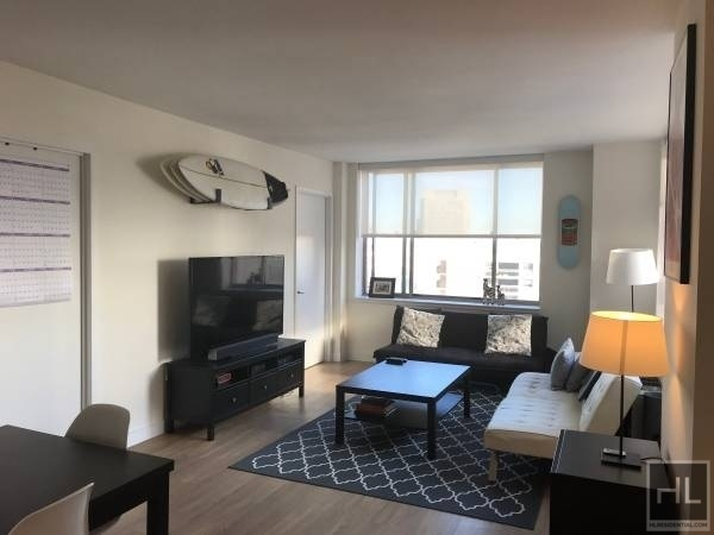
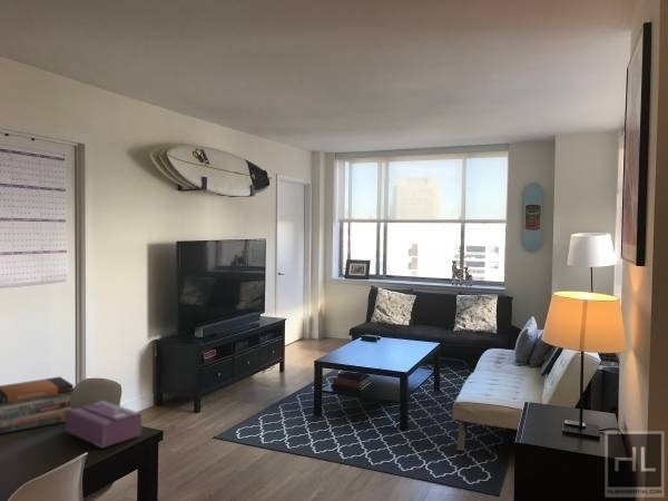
+ book stack (29, 404)
+ tissue box (102, 422)
